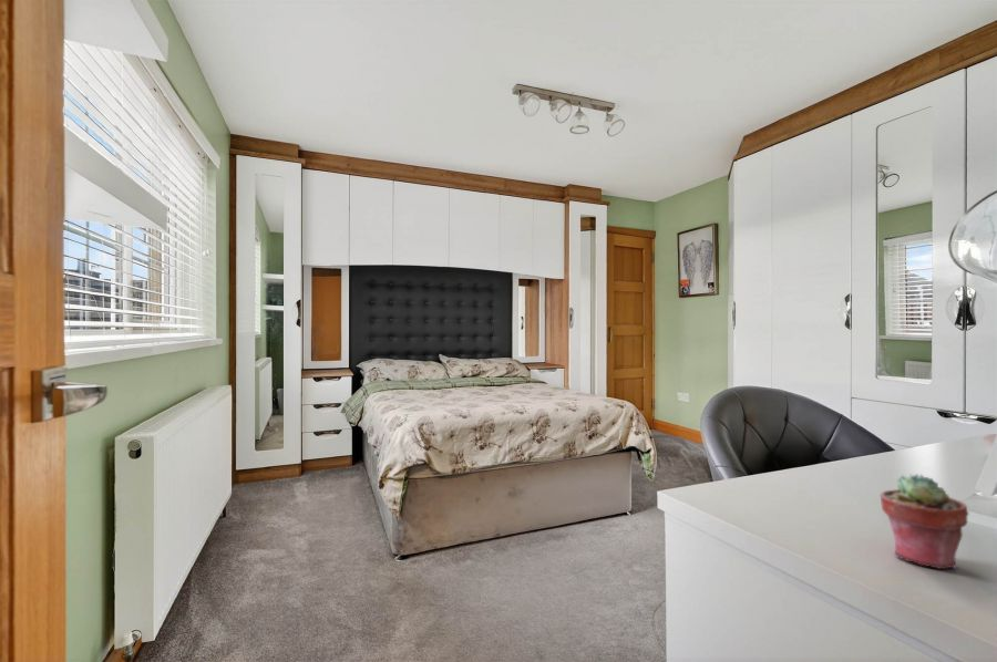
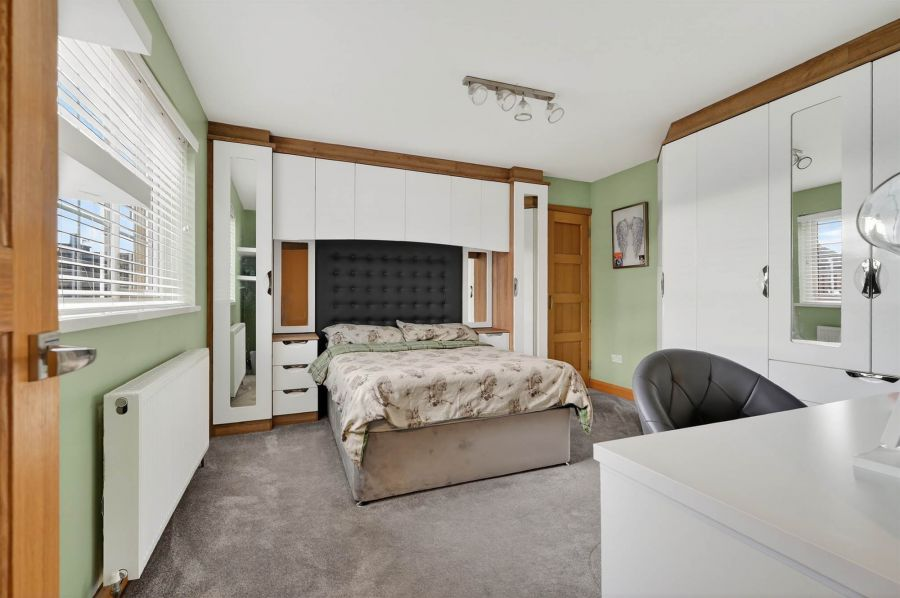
- potted succulent (922, 516)
